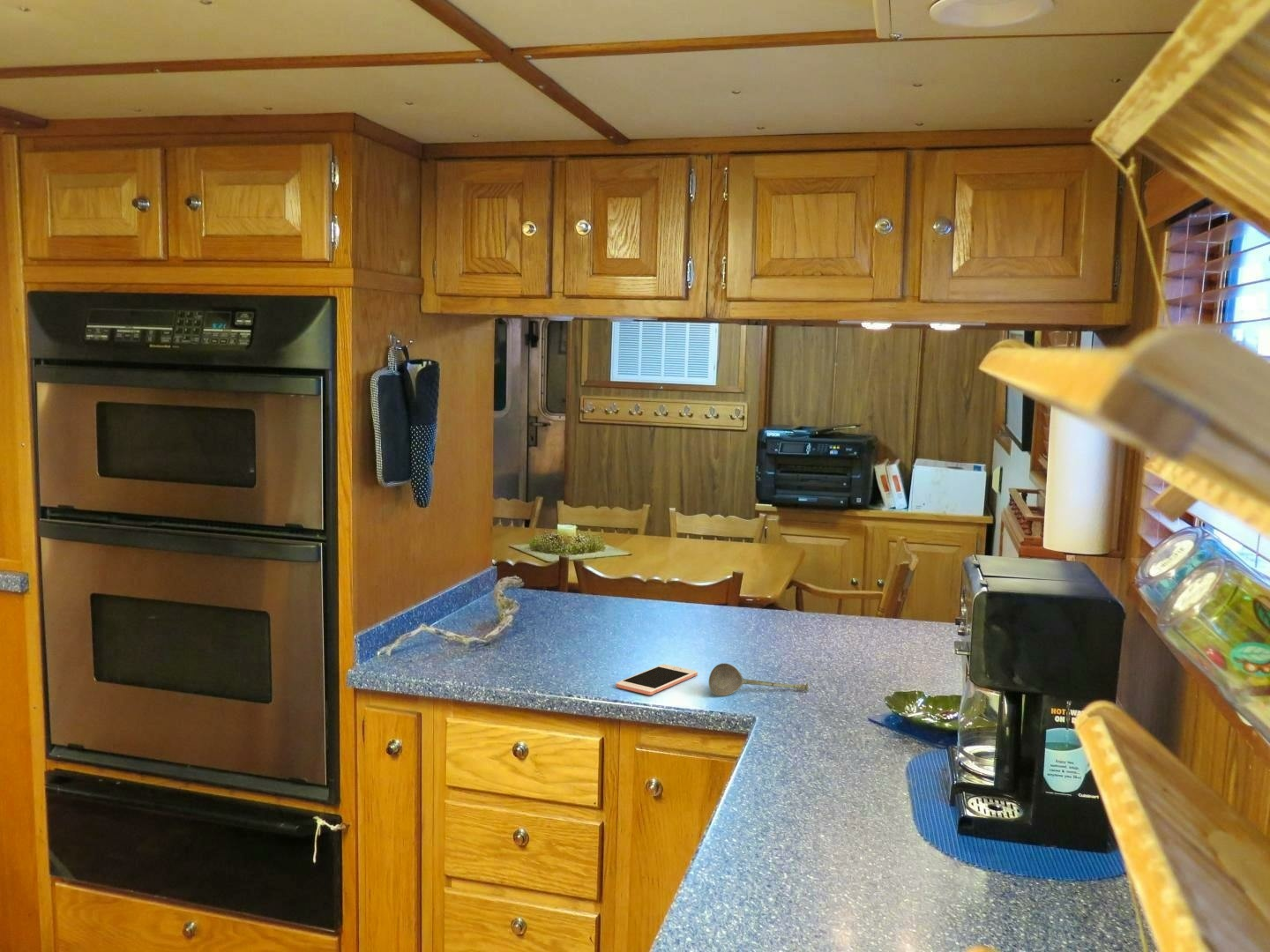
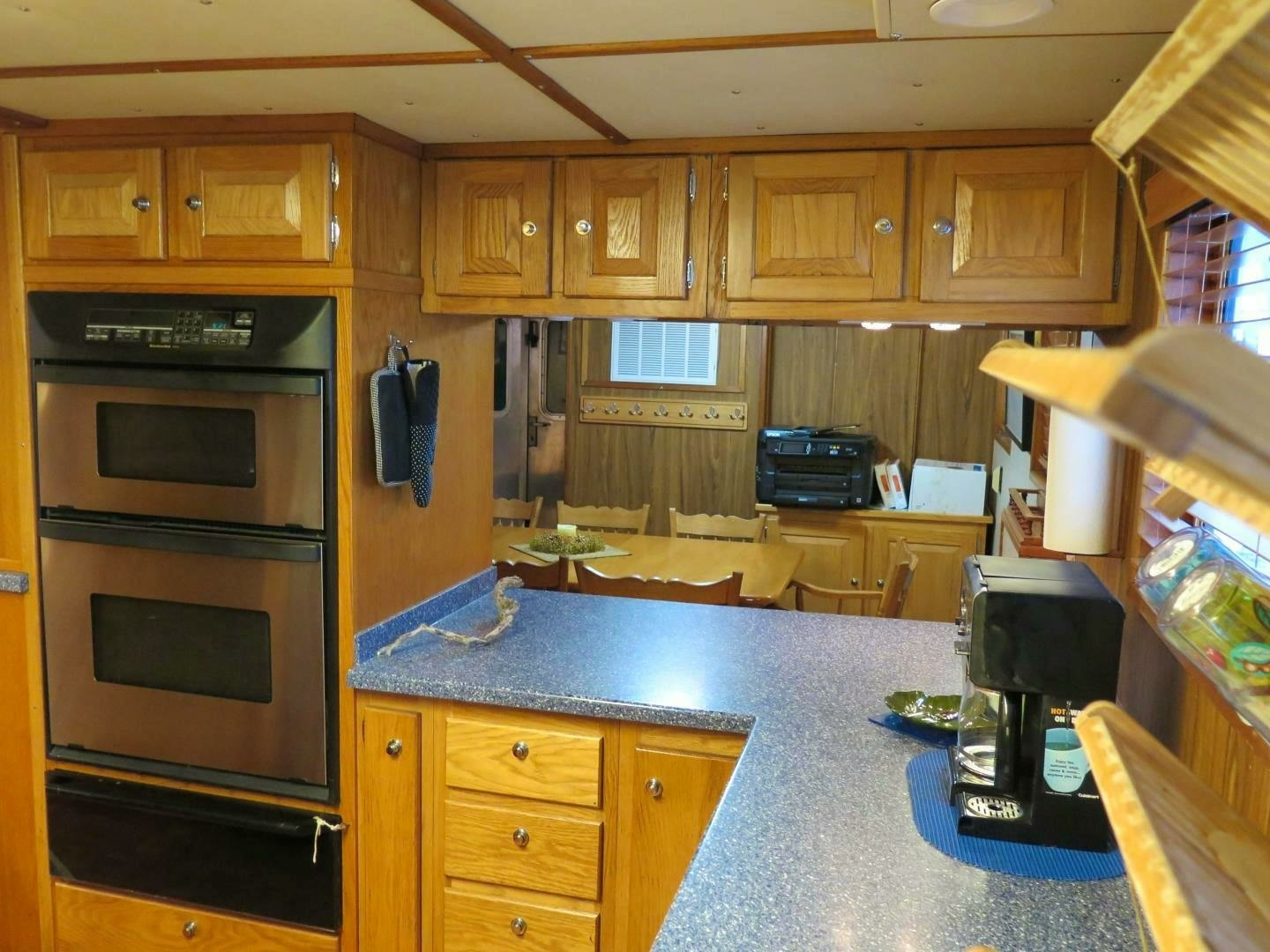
- cell phone (657, 679)
- soupspoon (758, 681)
